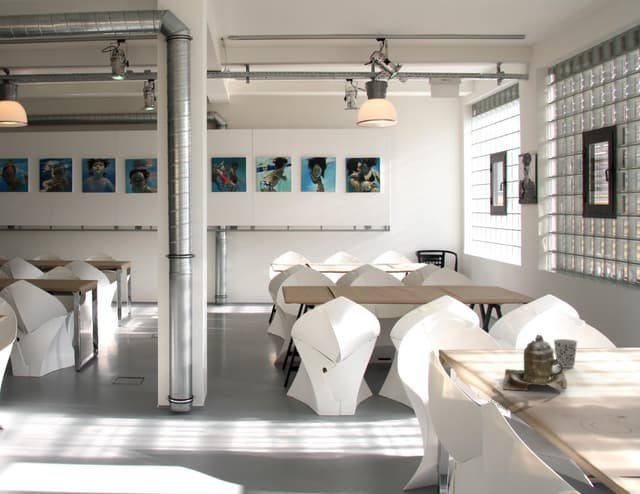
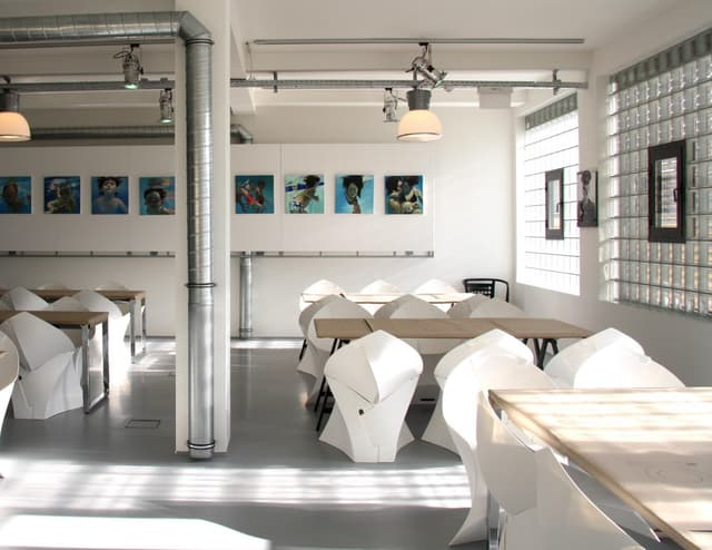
- teapot (534, 359)
- cup (565, 353)
